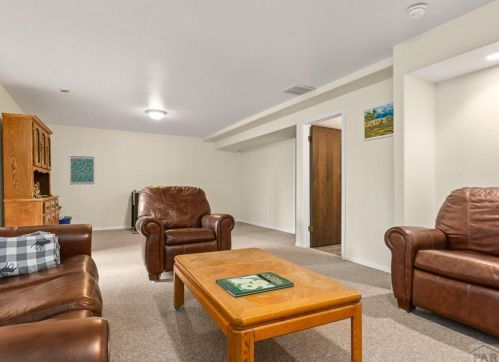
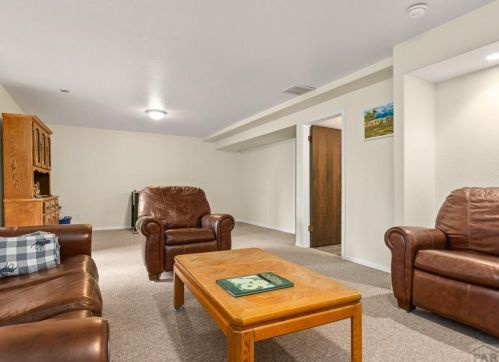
- wall art (82, 170)
